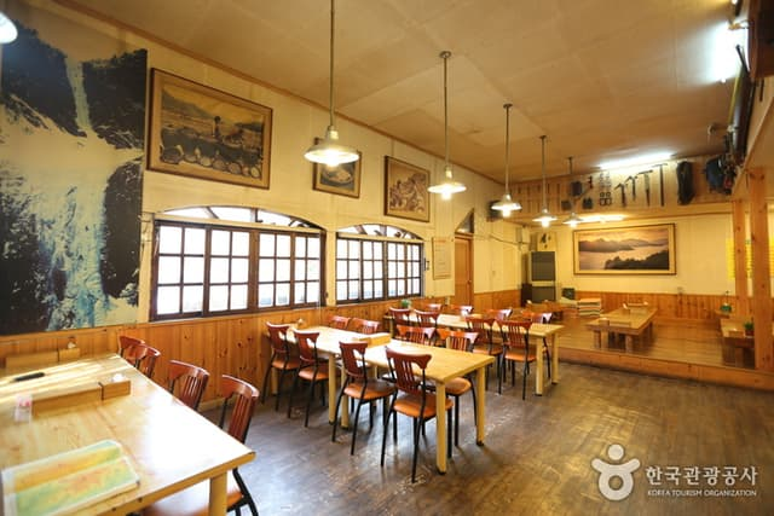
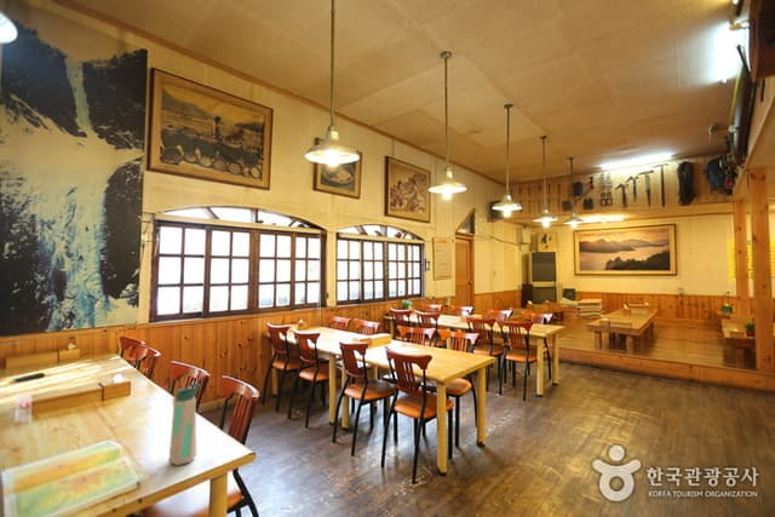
+ water bottle (185, 423)
